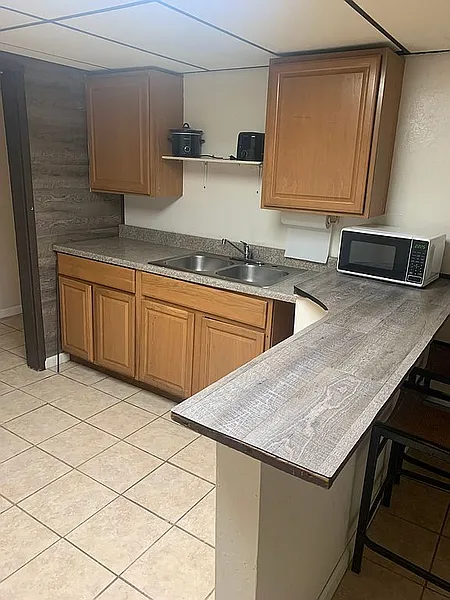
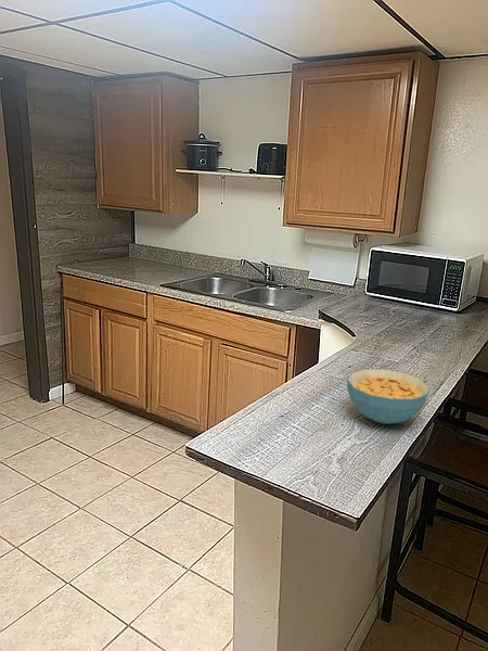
+ cereal bowl (385, 400)
